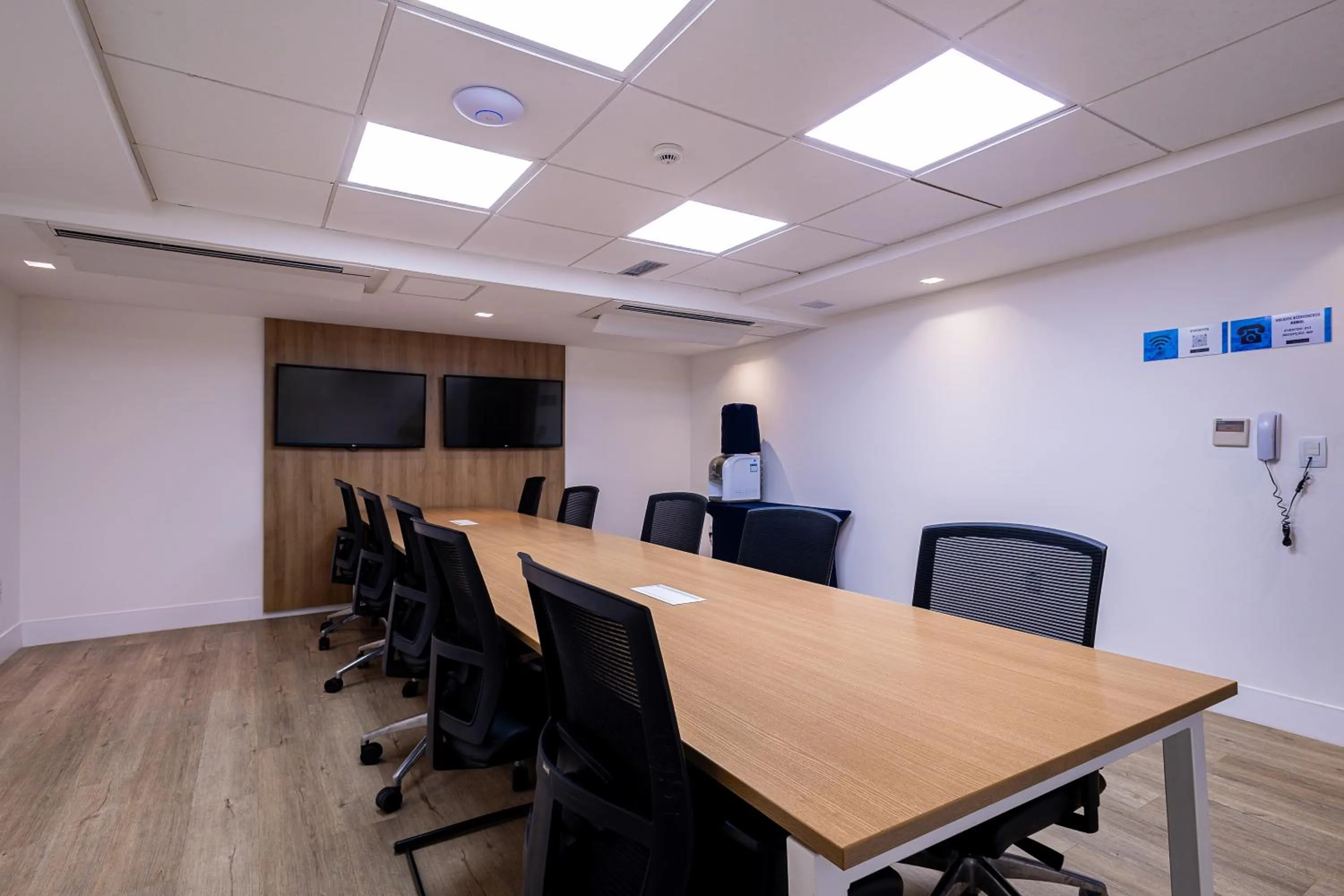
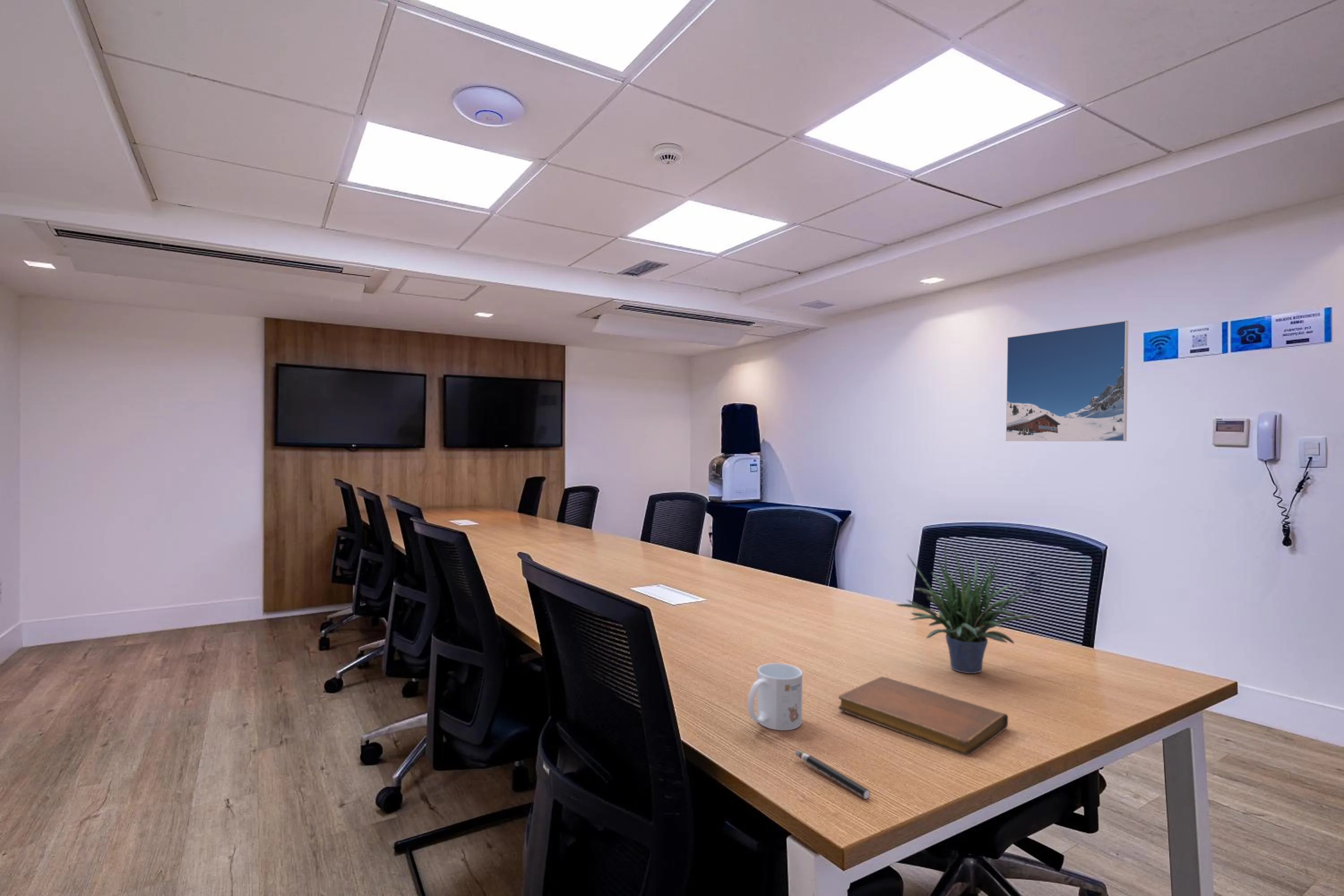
+ potted plant (959, 600)
+ electrical cable (830, 772)
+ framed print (1062, 385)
+ mug (772, 698)
+ notebook (920, 711)
